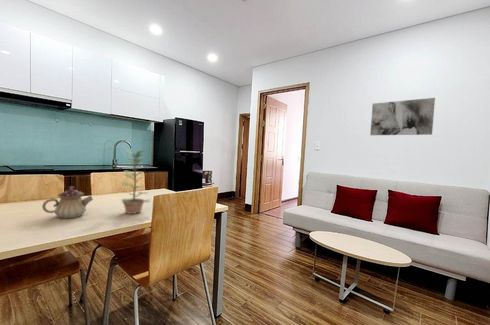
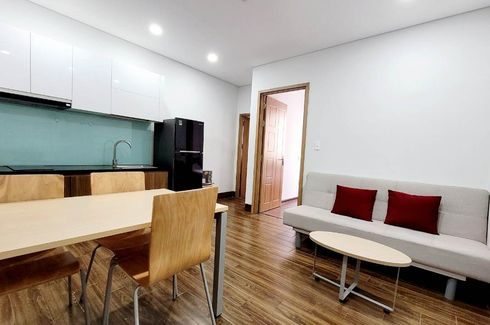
- wall art (400, 118)
- plant (136, 181)
- teapot (68, 200)
